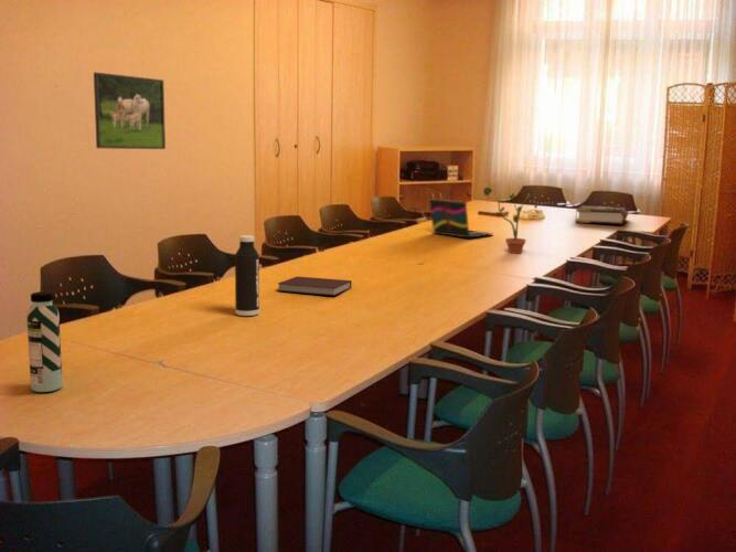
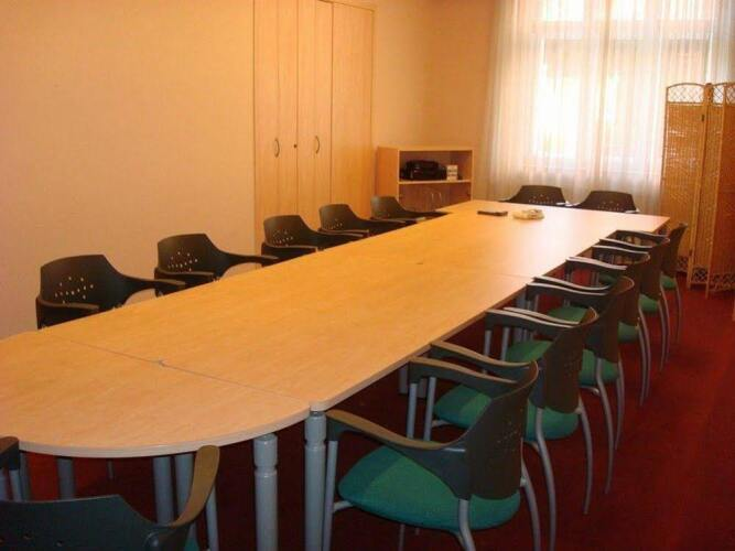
- potted plant (510, 221)
- water bottle (247, 275)
- water bottle (44, 340)
- notebook (314, 285)
- laptop (457, 216)
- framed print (131, 113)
- book (601, 213)
